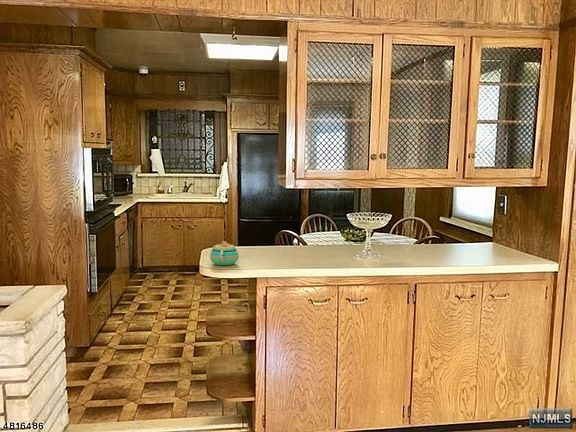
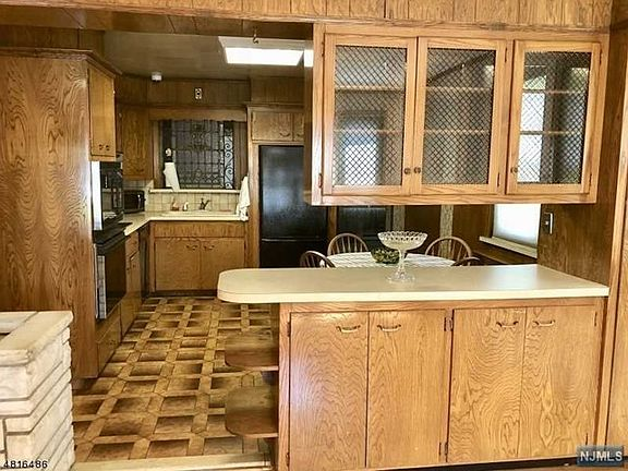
- teapot (224, 252)
